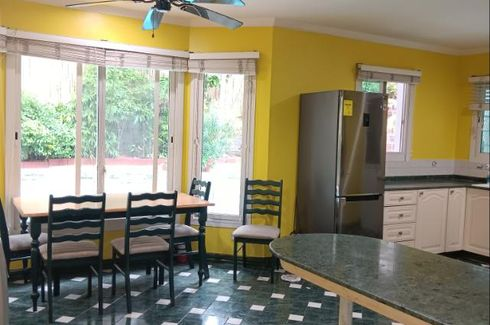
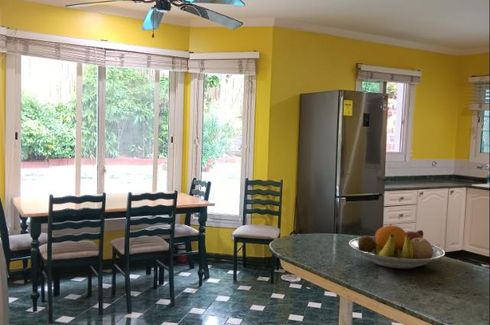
+ fruit bowl (395, 243)
